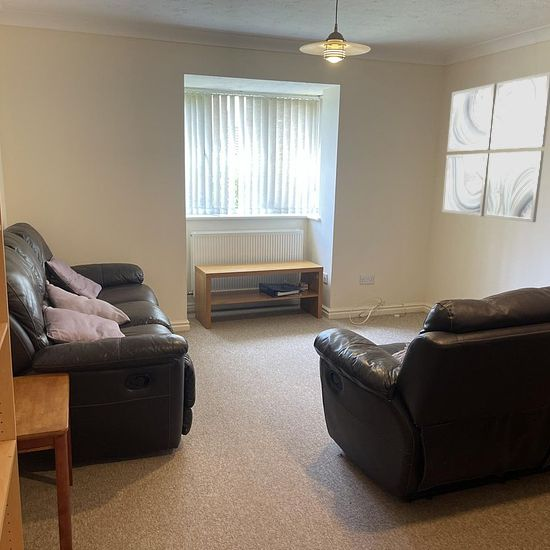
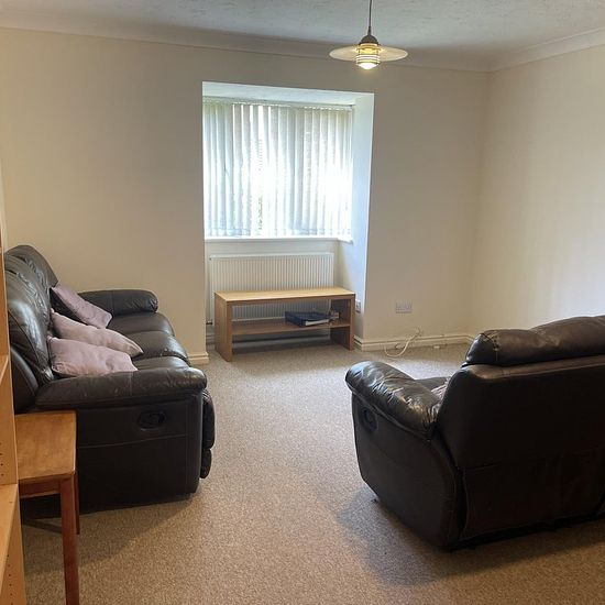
- wall art (489, 149)
